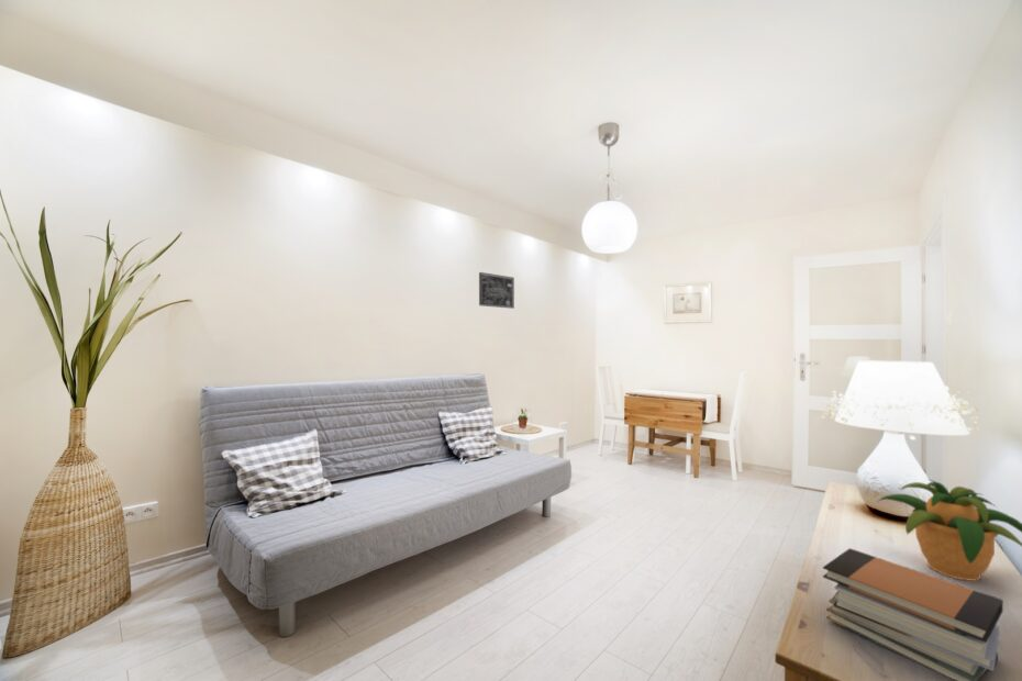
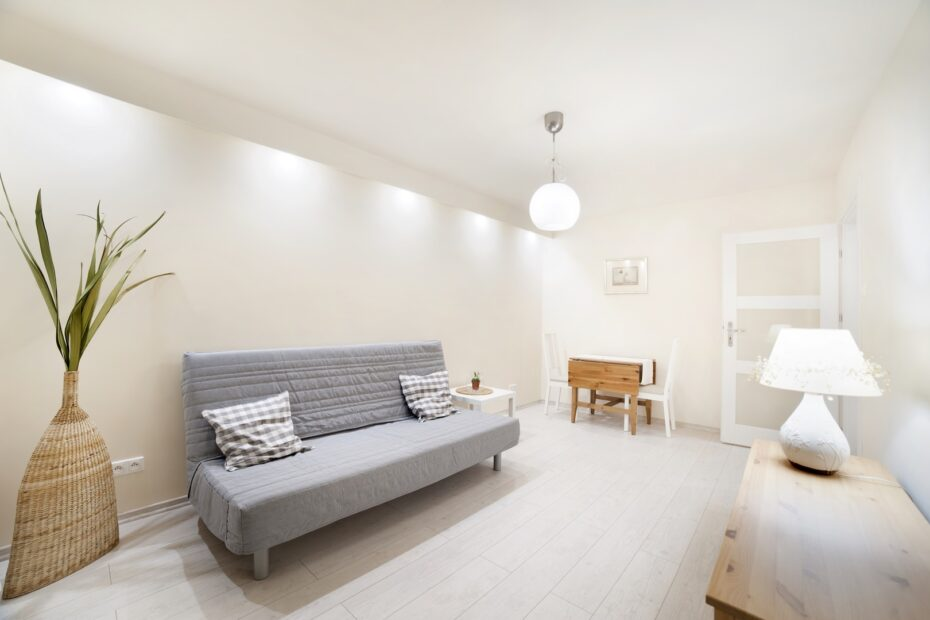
- wall art (497, 290)
- book stack (908, 611)
- potted plant (943, 523)
